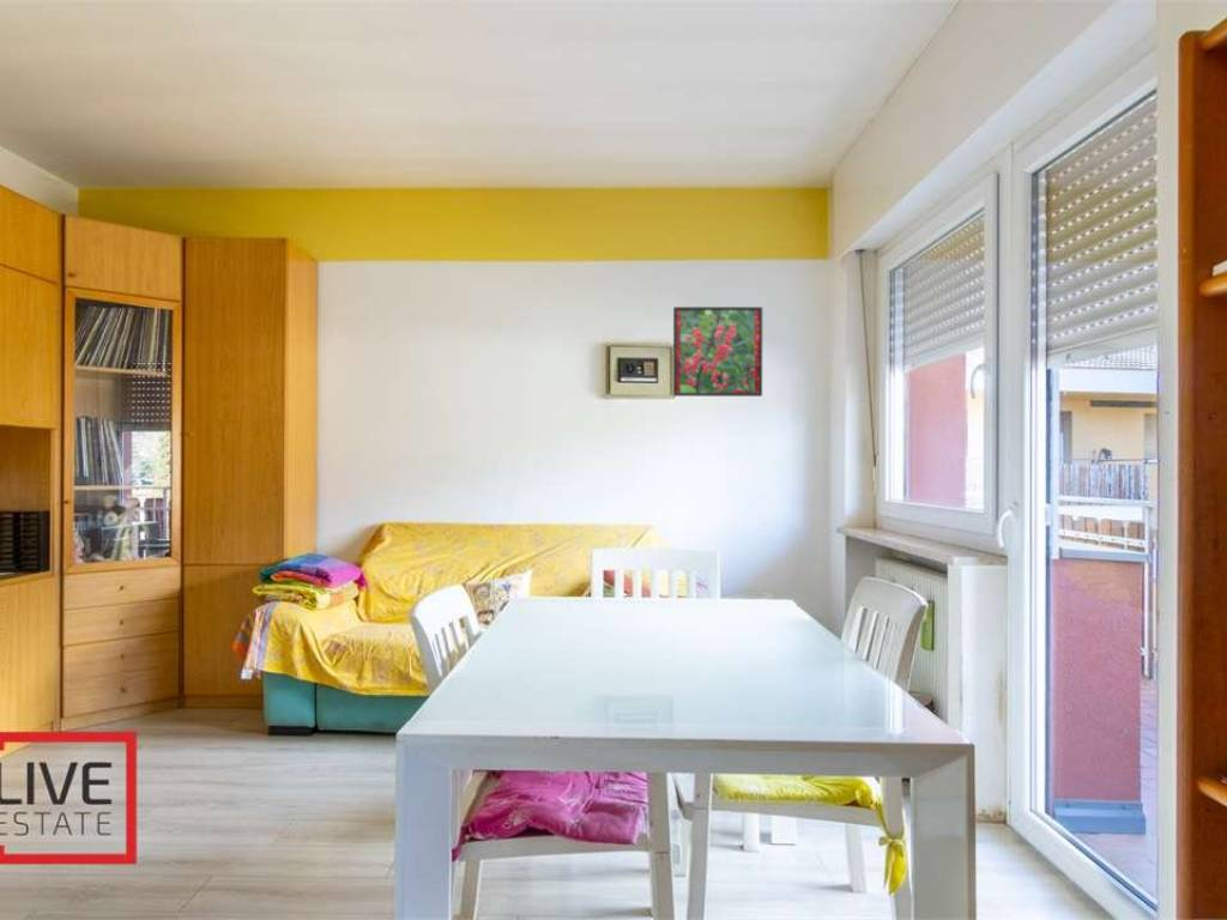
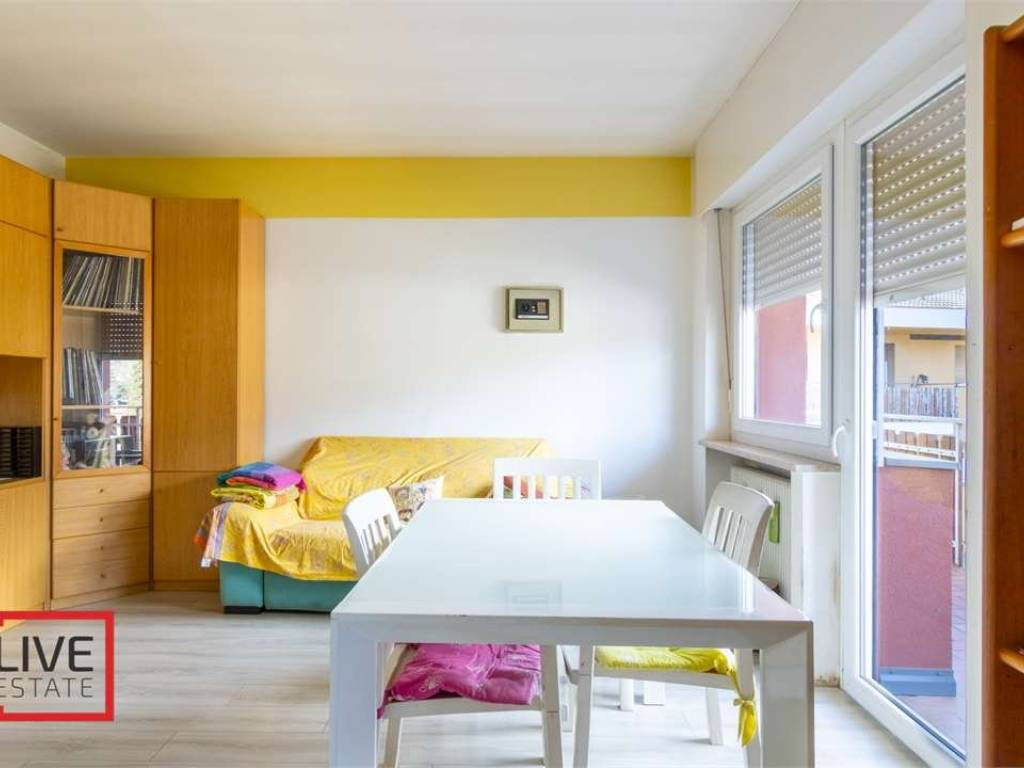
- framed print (718, 351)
